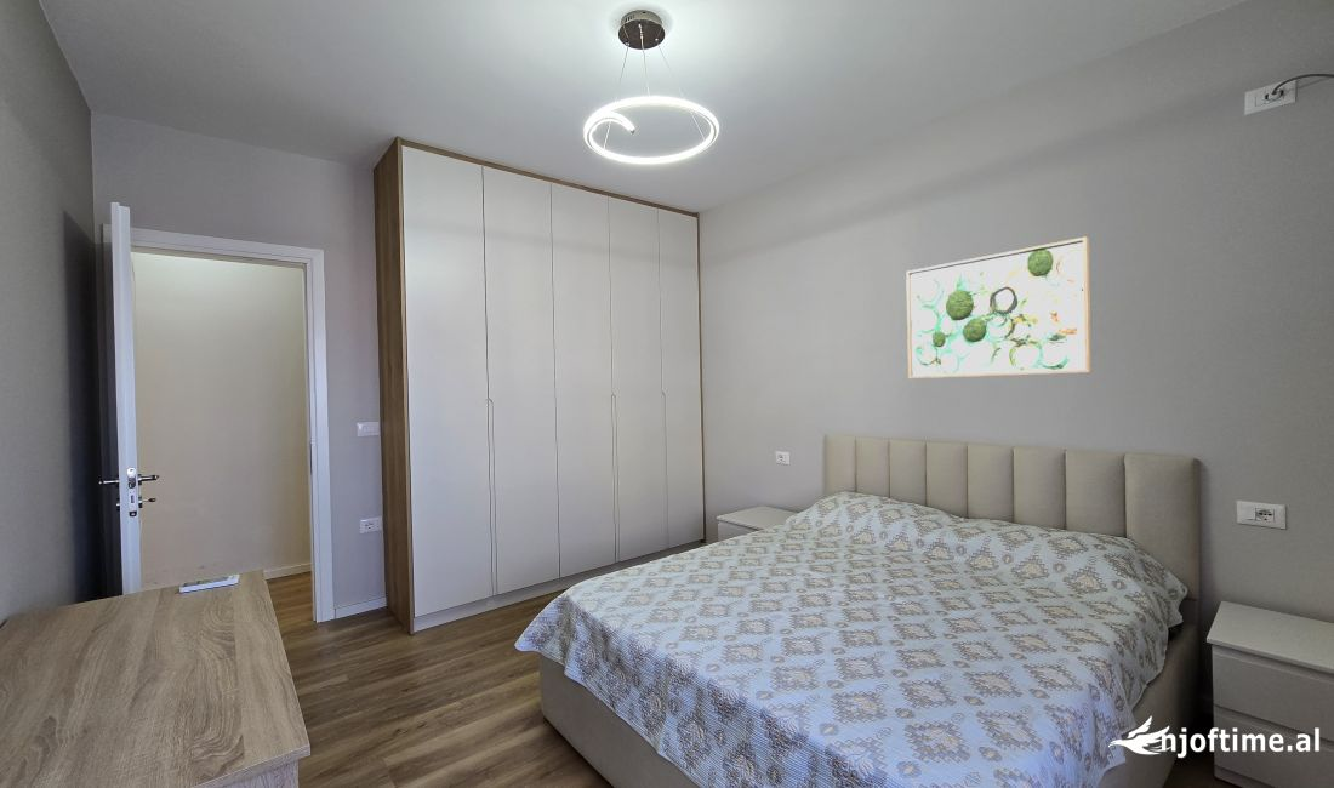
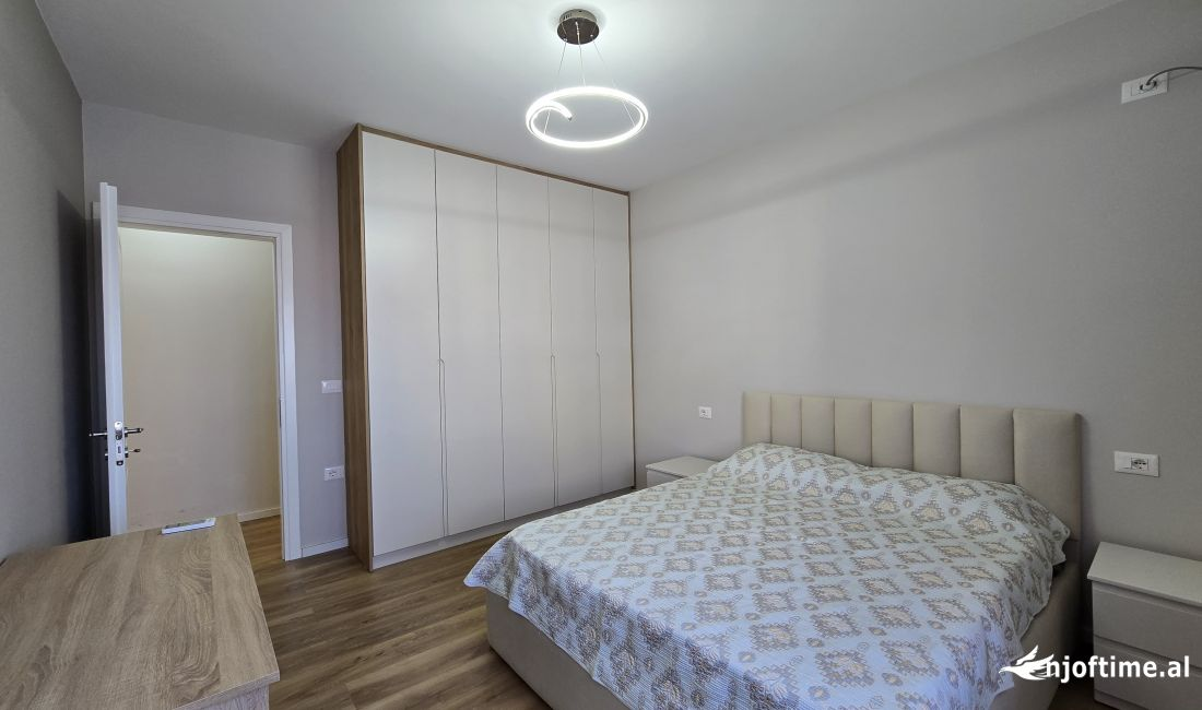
- wall art (987, 315)
